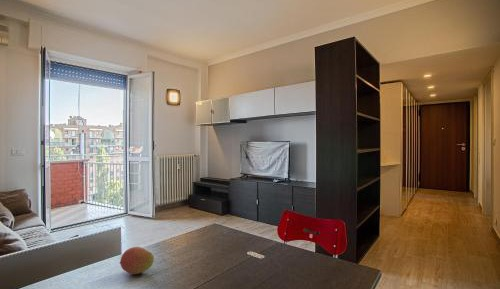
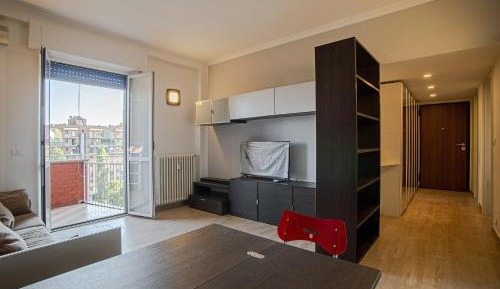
- fruit (136, 260)
